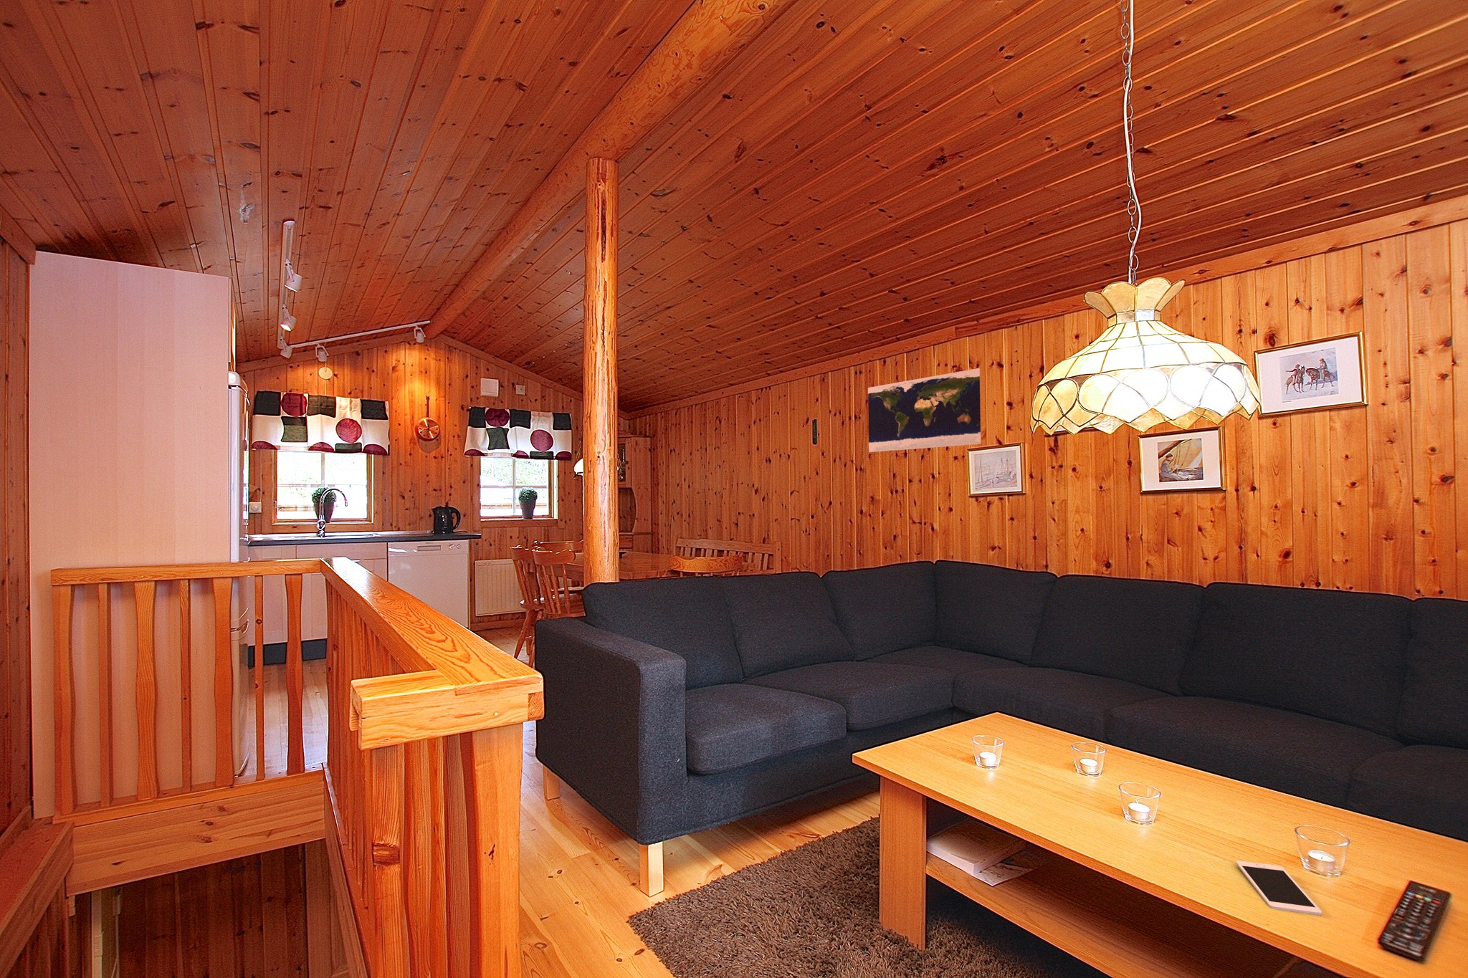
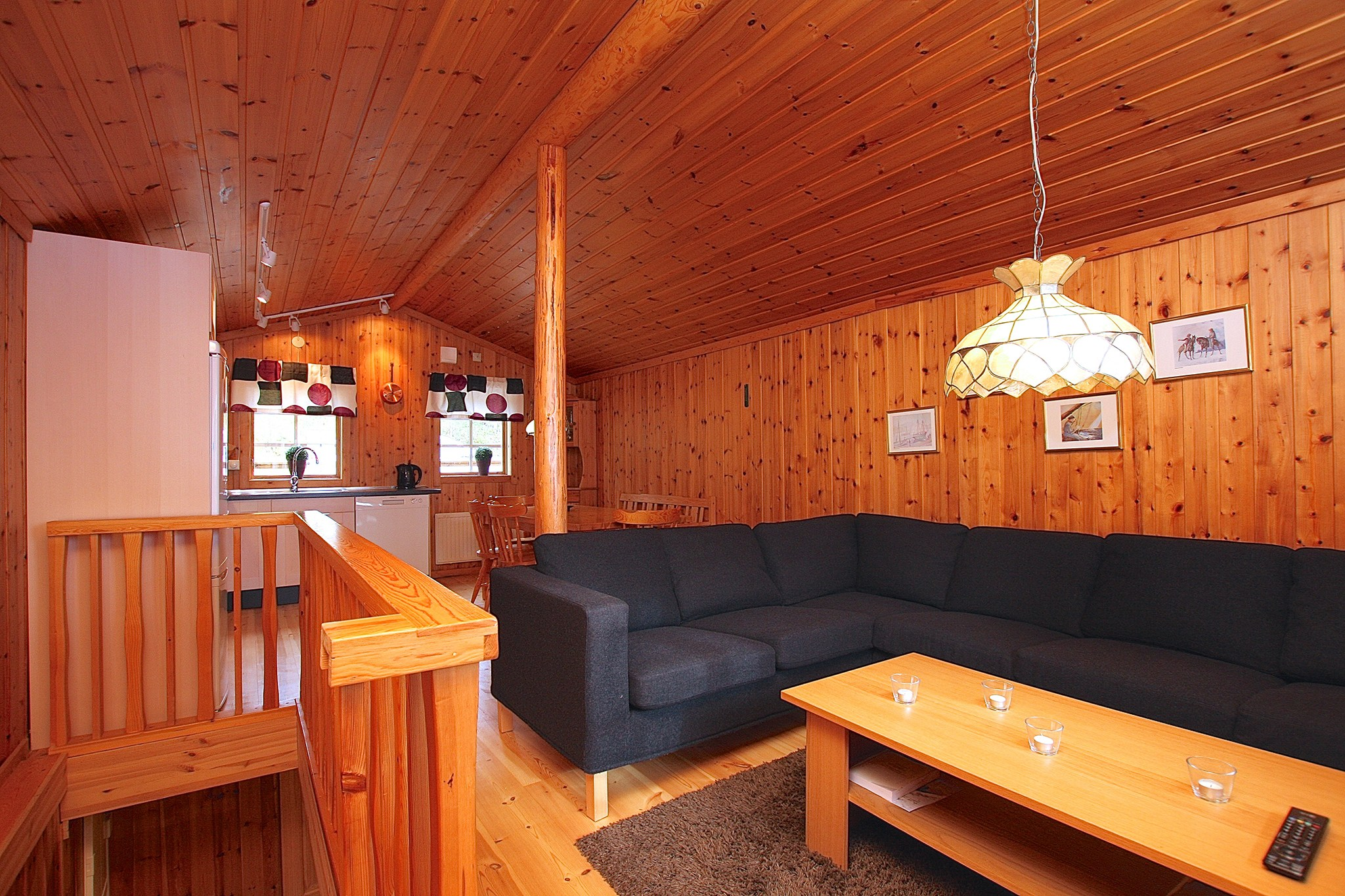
- map (920, 414)
- cell phone (1276, 885)
